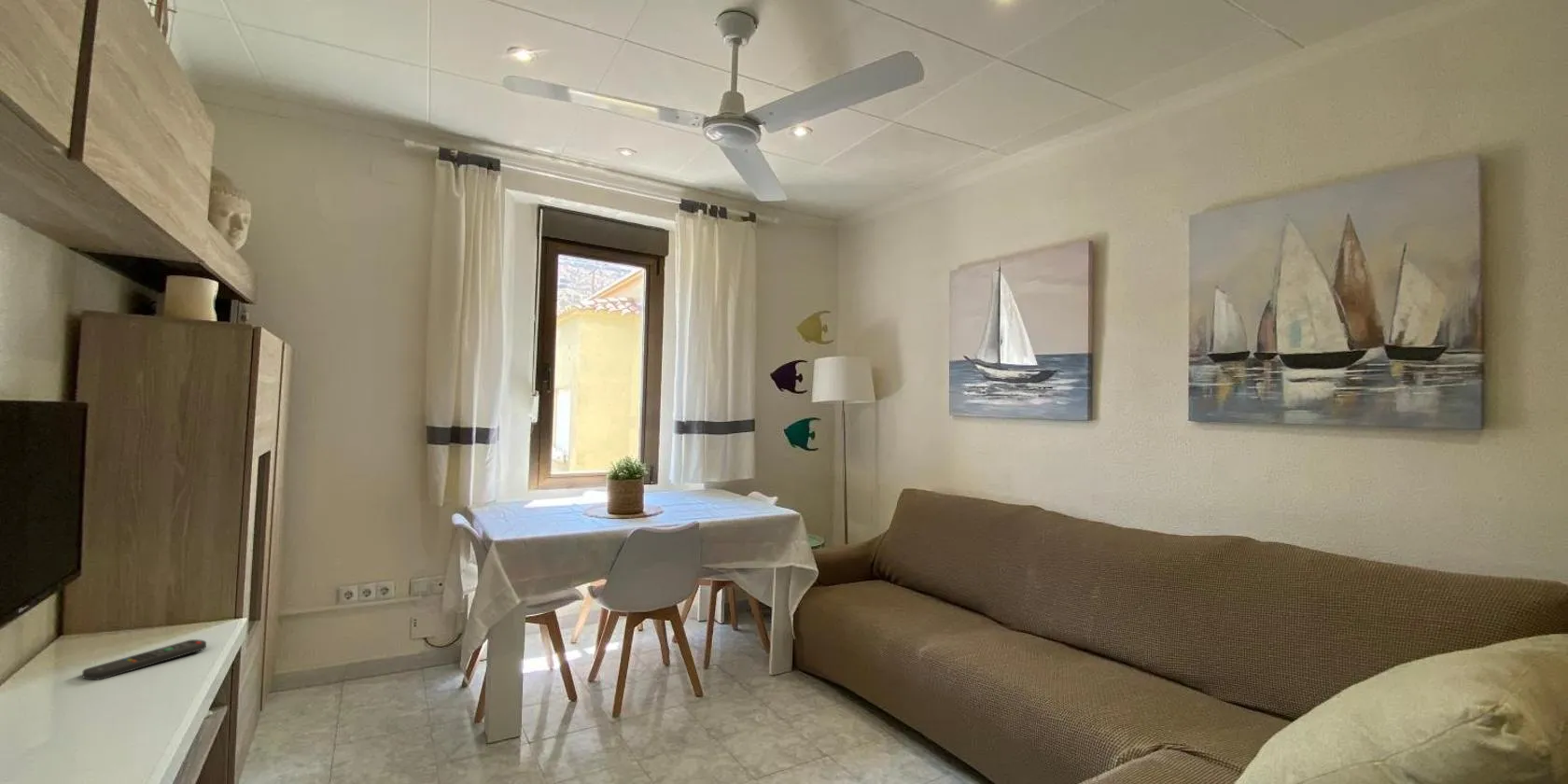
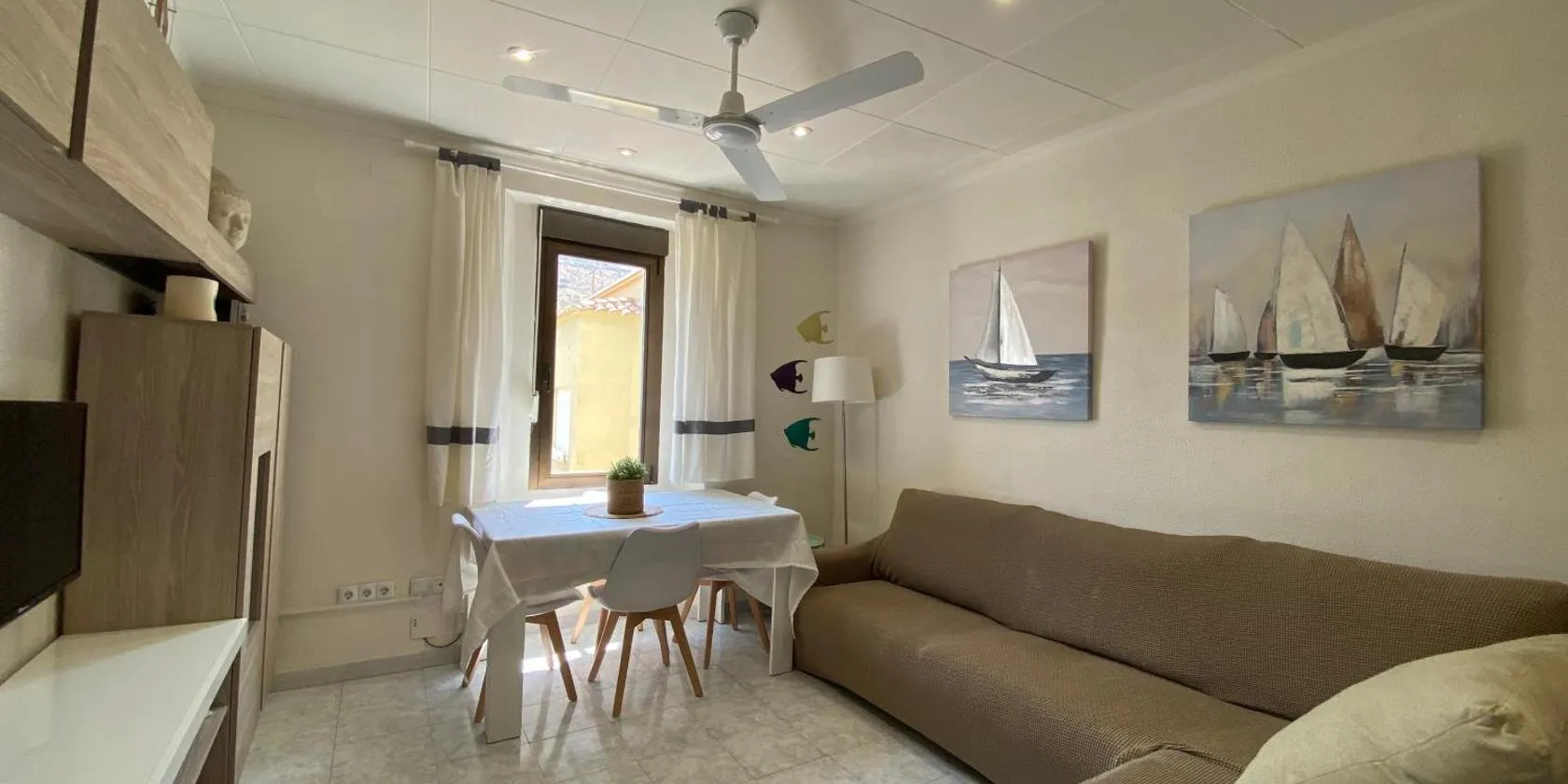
- remote control (147, 658)
